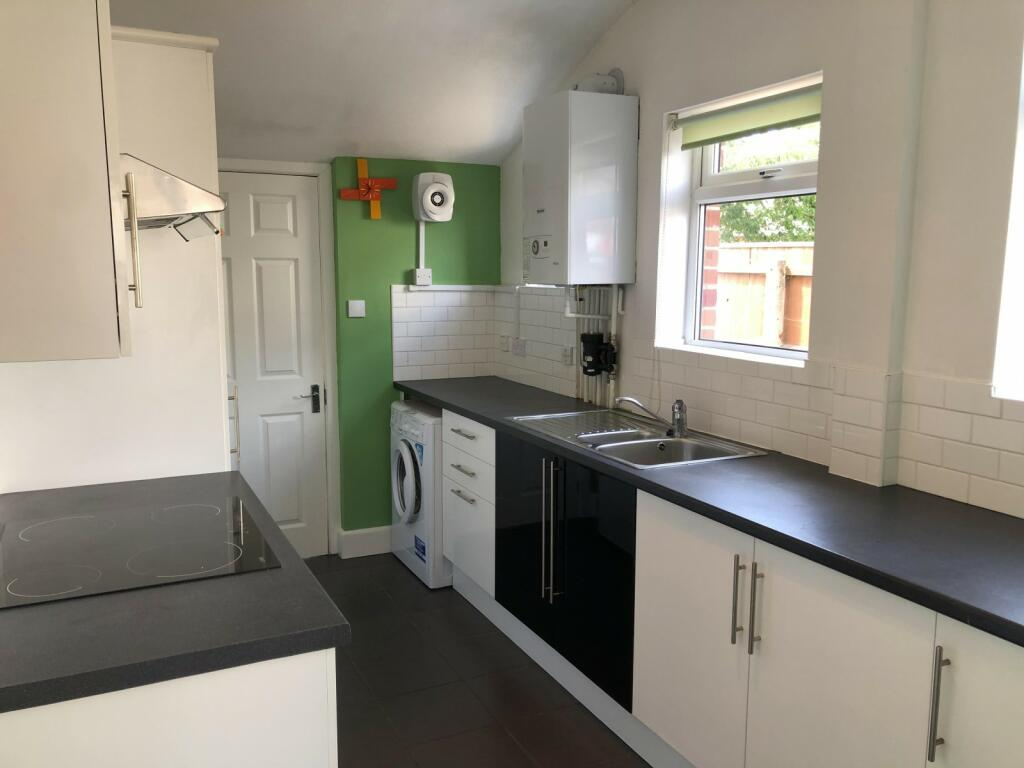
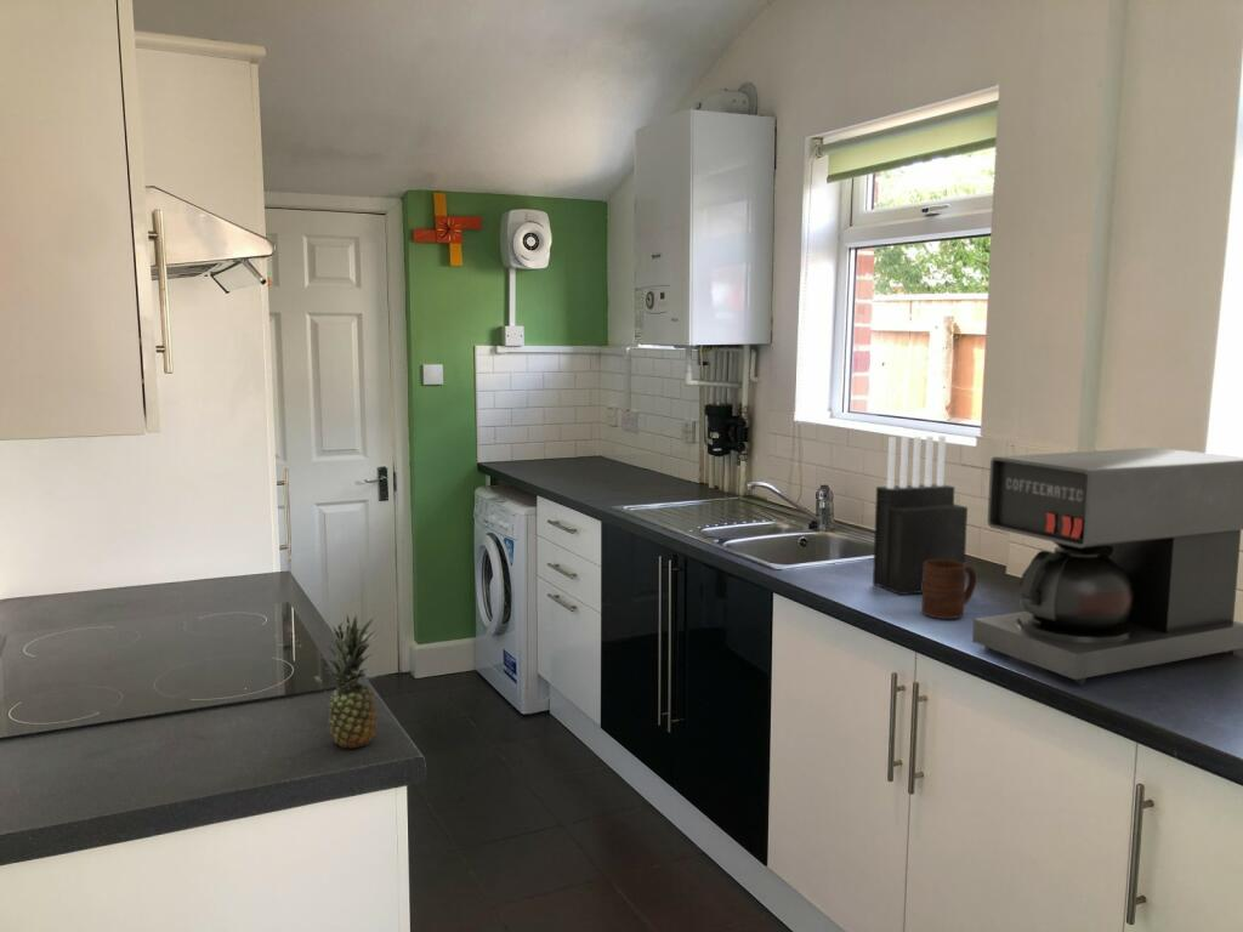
+ knife block (924, 513)
+ cup (947, 587)
+ fruit (351, 680)
+ coffee maker (1114, 556)
